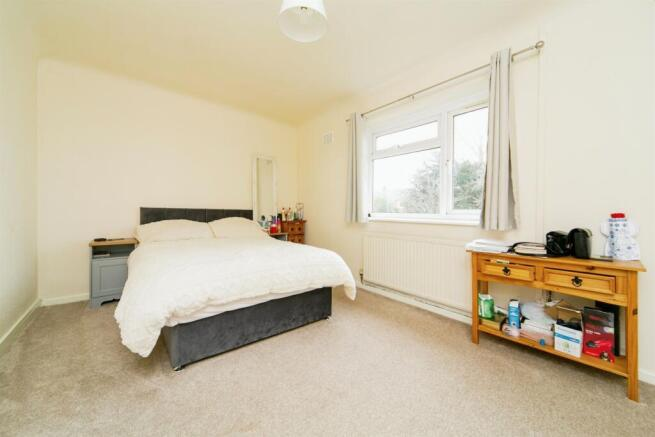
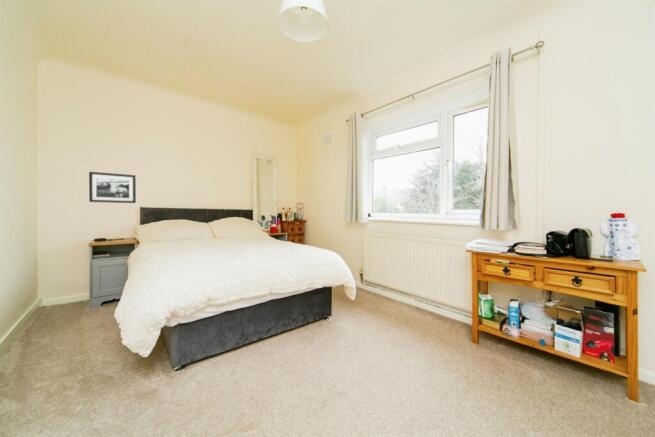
+ picture frame (113, 188)
